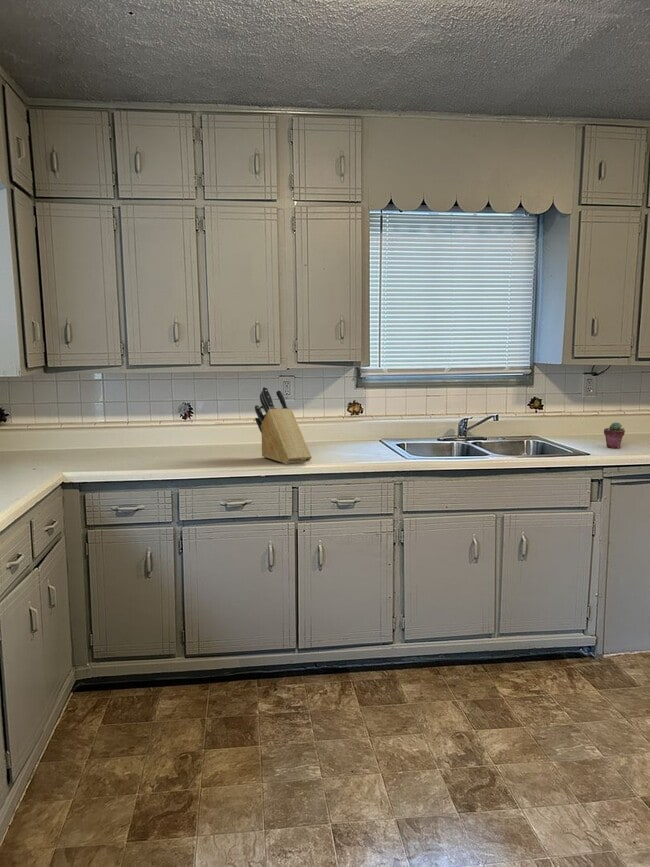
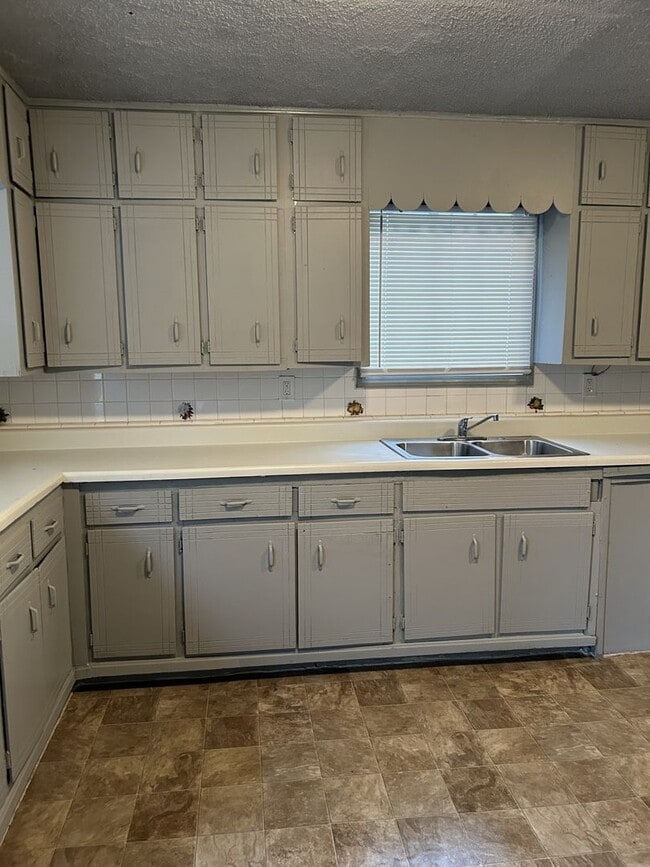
- potted succulent (614, 434)
- knife block (281, 423)
